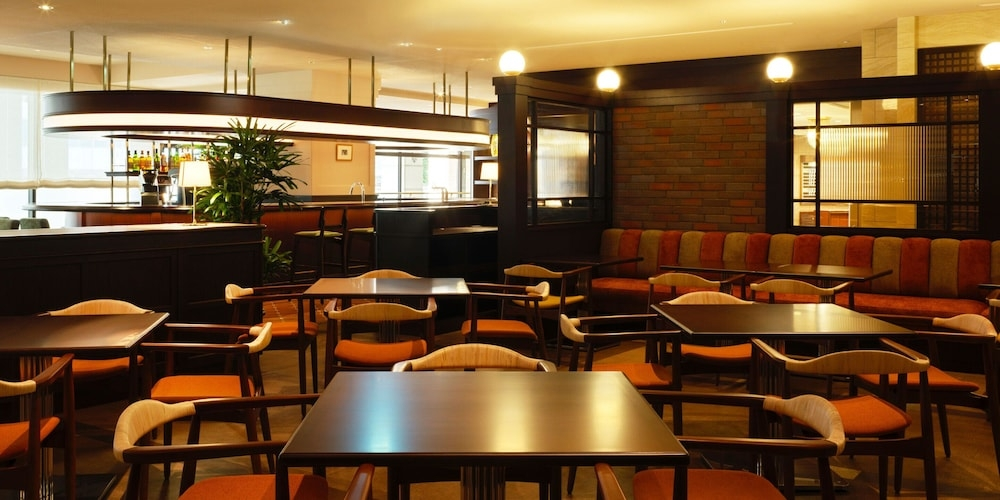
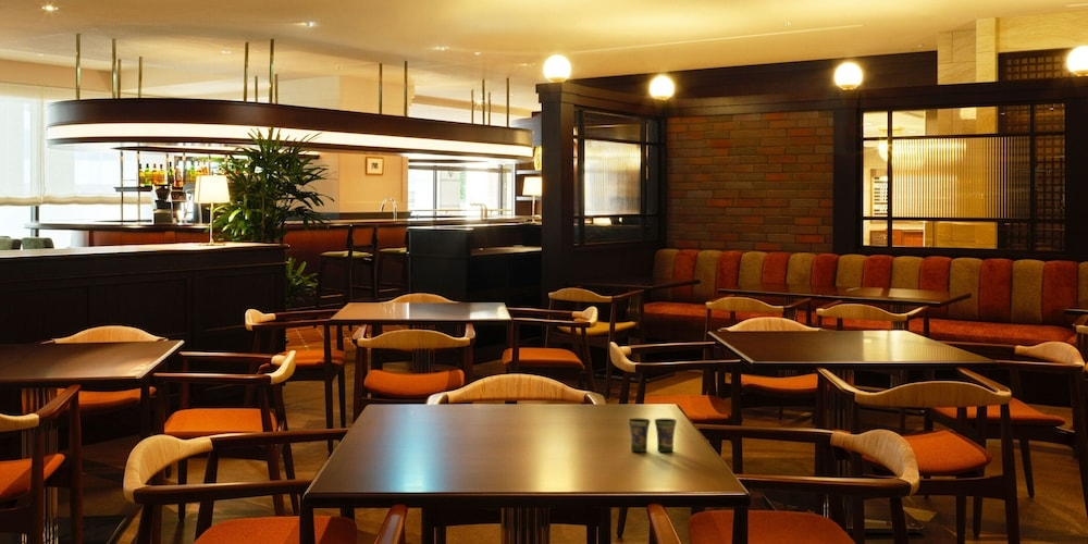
+ cup (657, 435)
